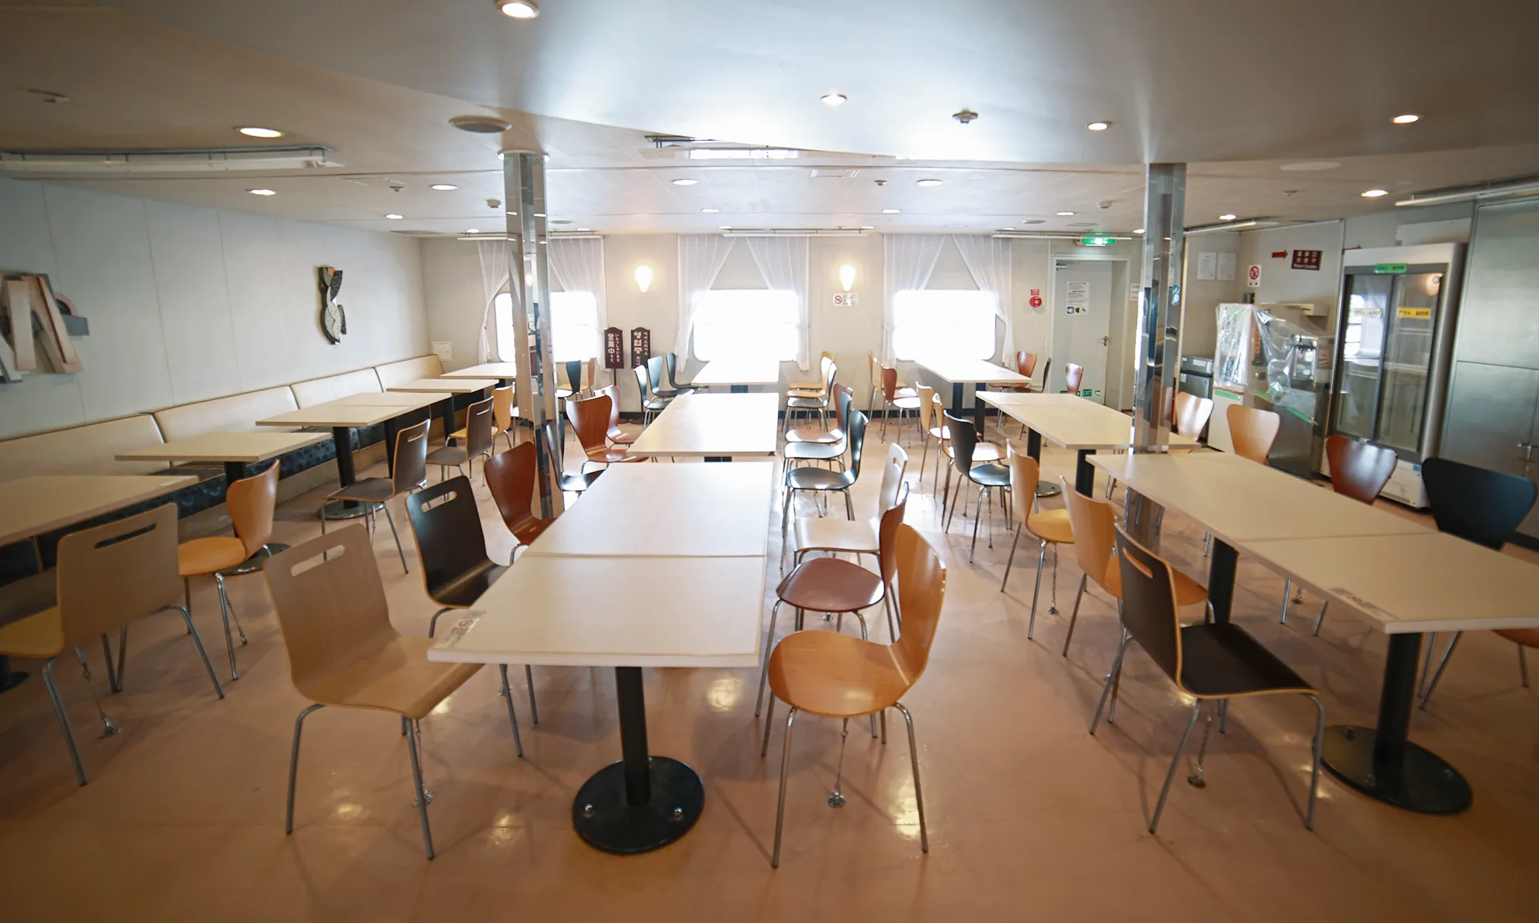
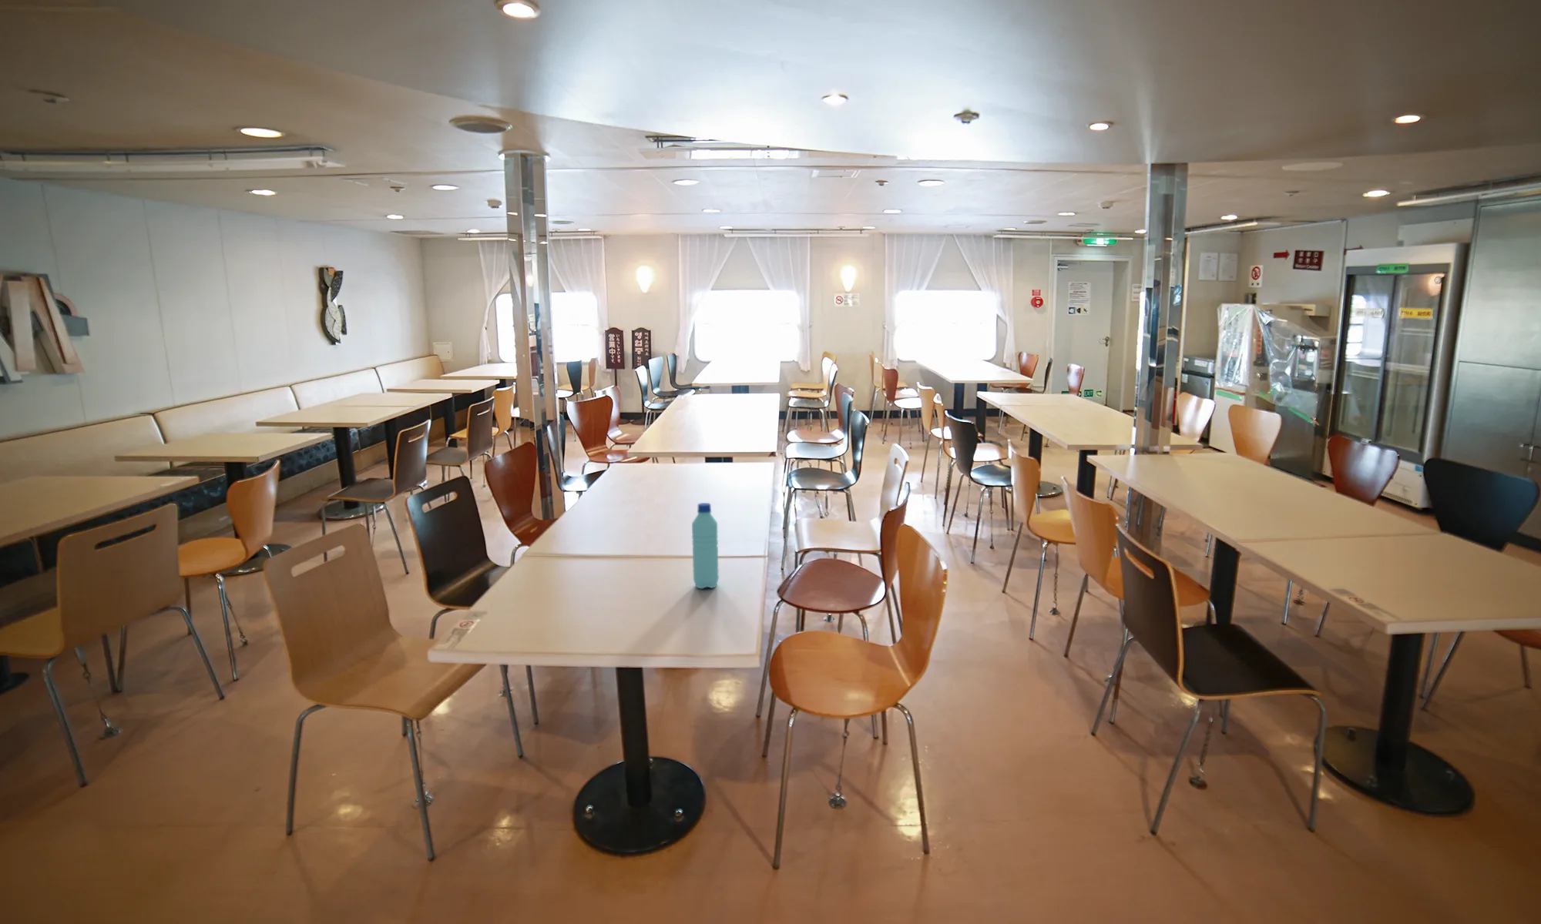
+ water bottle (704, 546)
